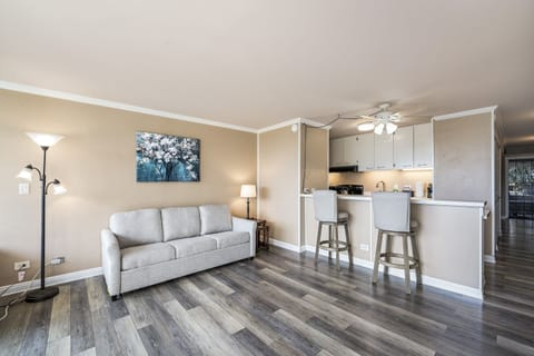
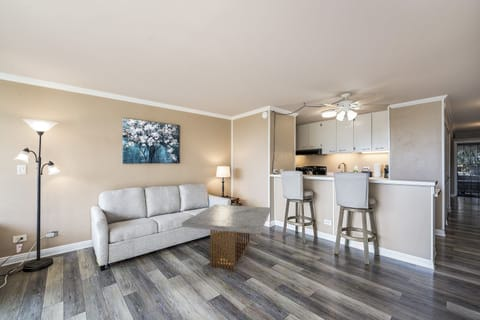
+ coffee table (233, 233)
